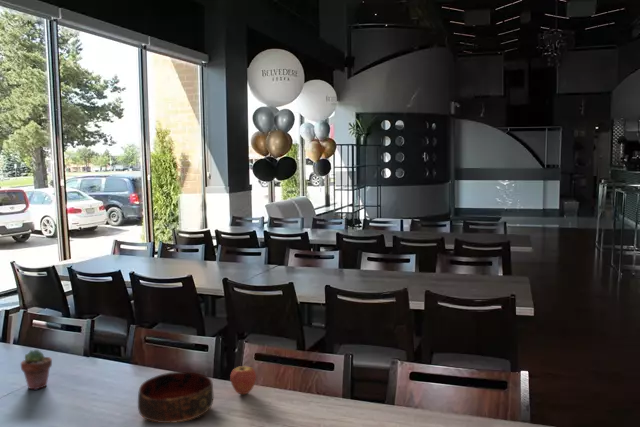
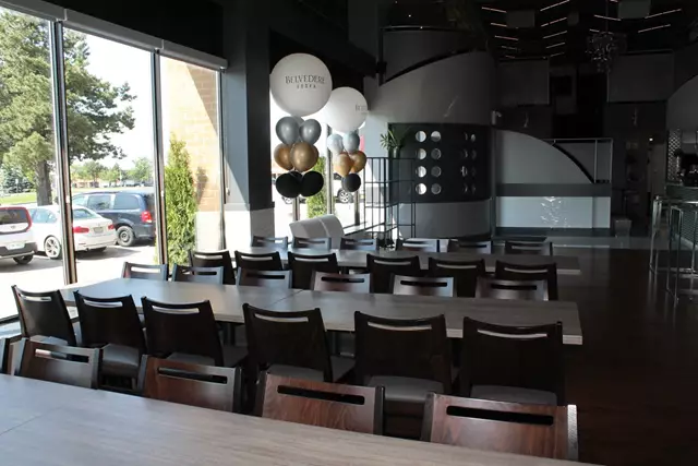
- potted succulent (36, 367)
- bowl (176, 397)
- fruit (243, 377)
